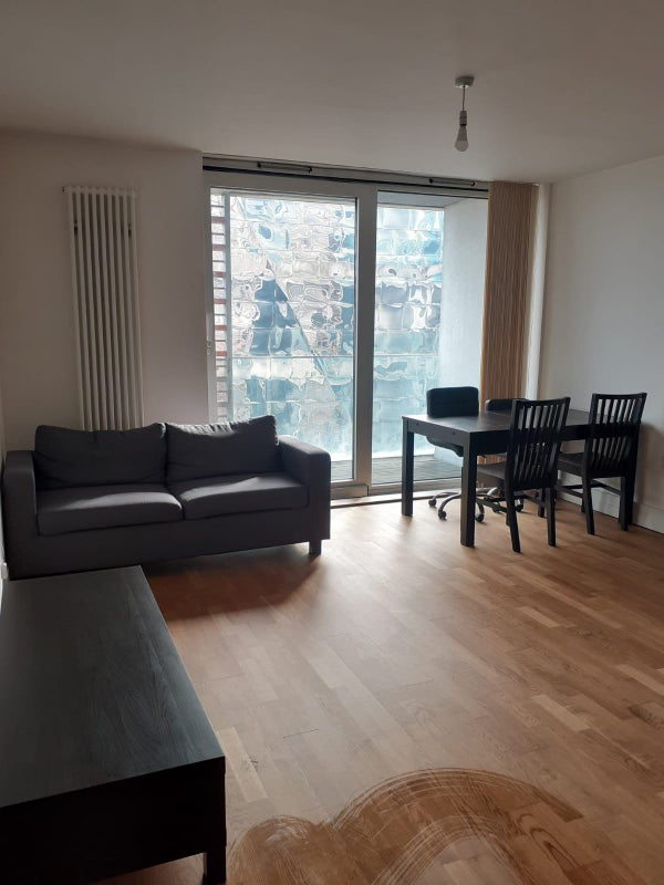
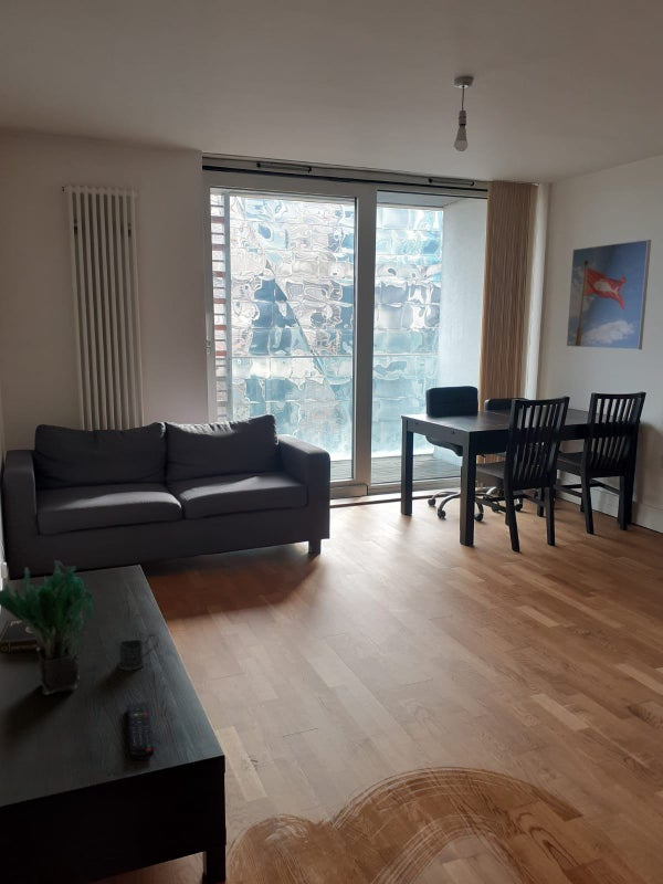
+ mug (138, 650)
+ book (34, 634)
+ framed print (606, 296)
+ potted plant (44, 624)
+ remote control (139, 729)
